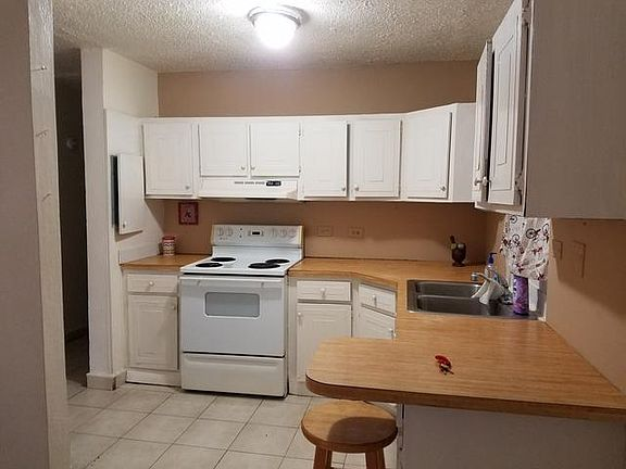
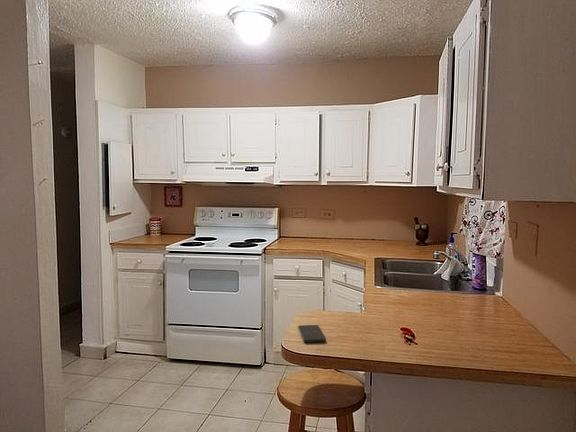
+ smartphone (311, 332)
